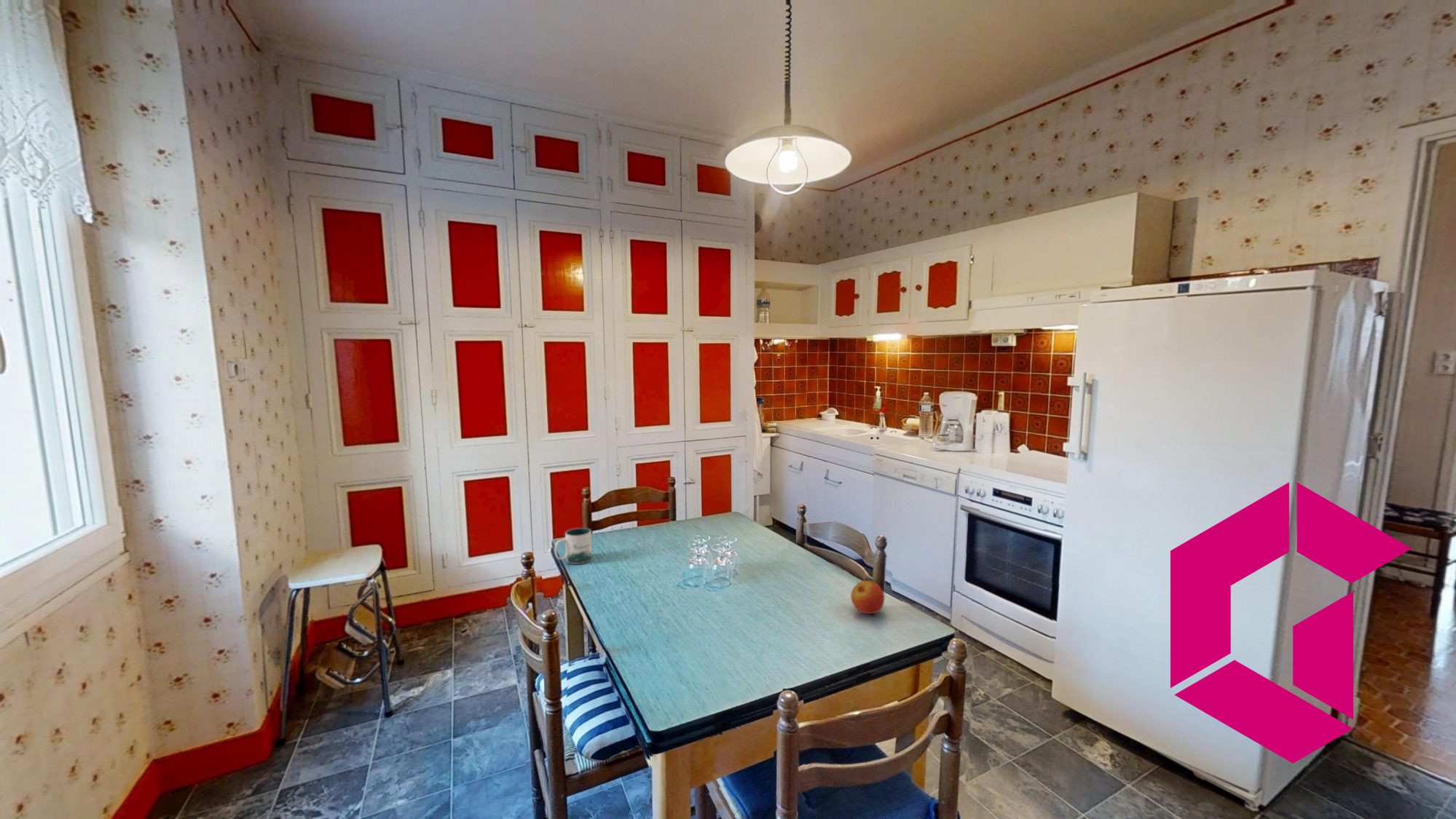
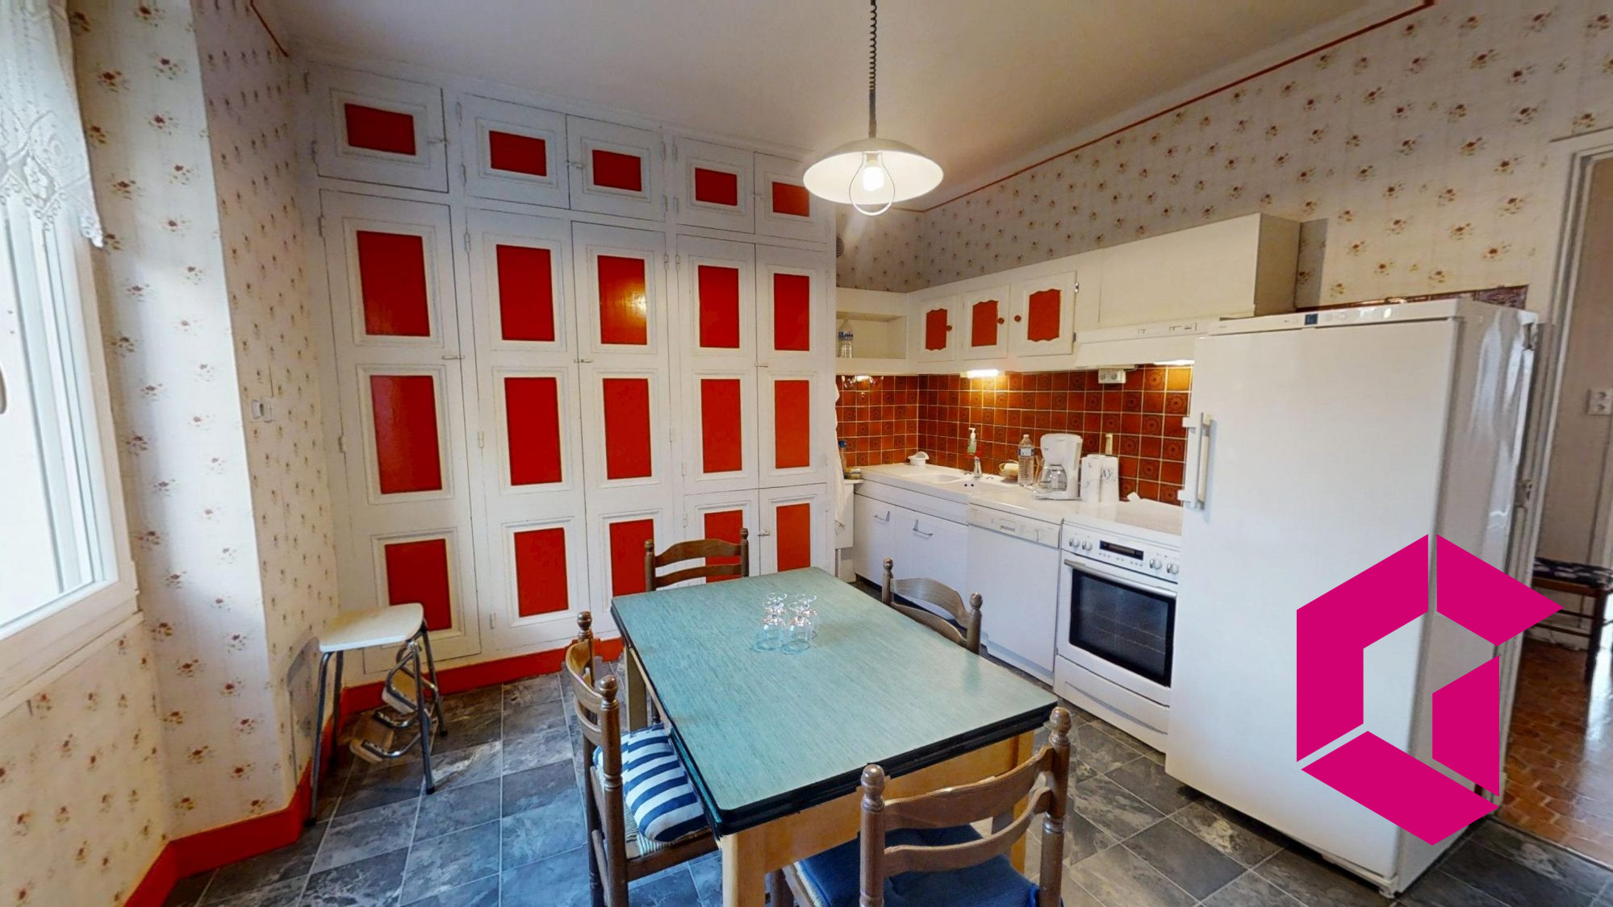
- mug (572, 547)
- apple (867, 597)
